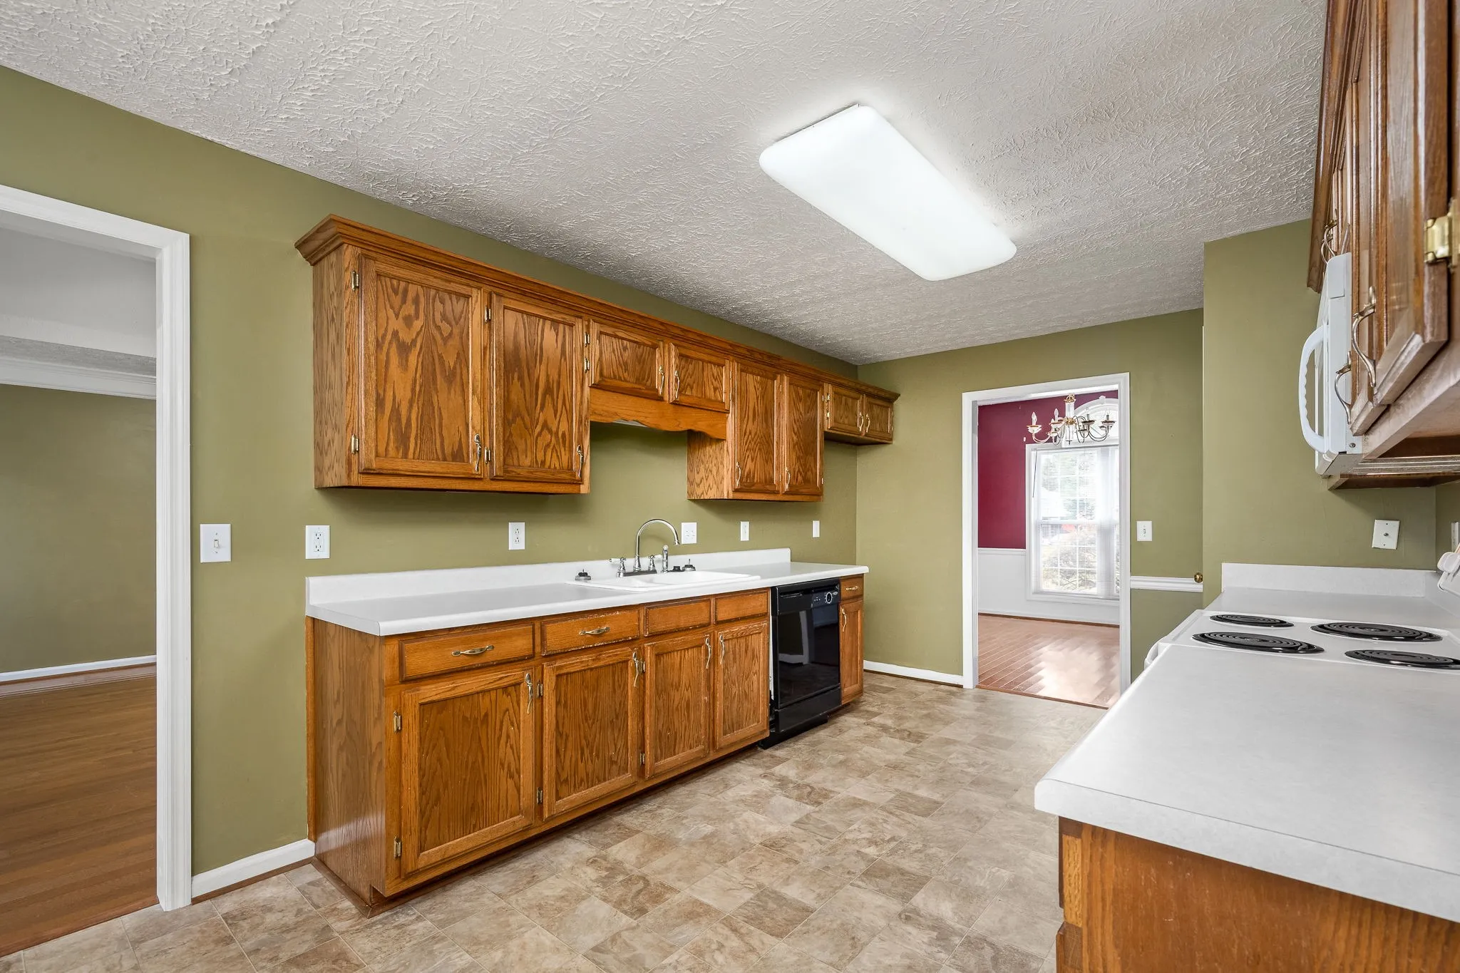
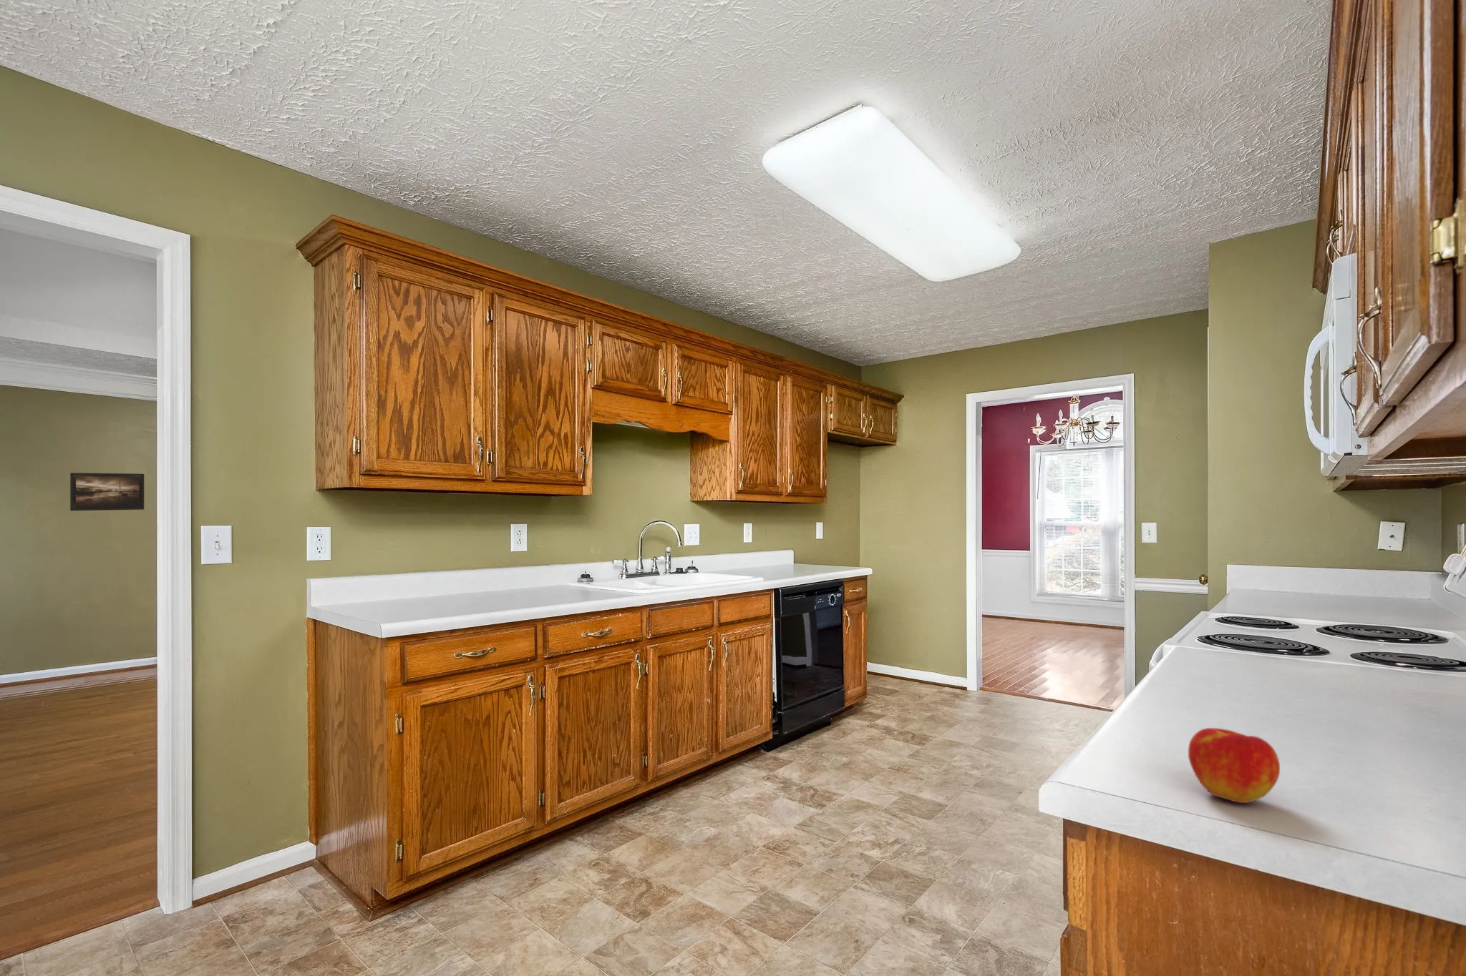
+ apple (1232, 762)
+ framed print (108, 491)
